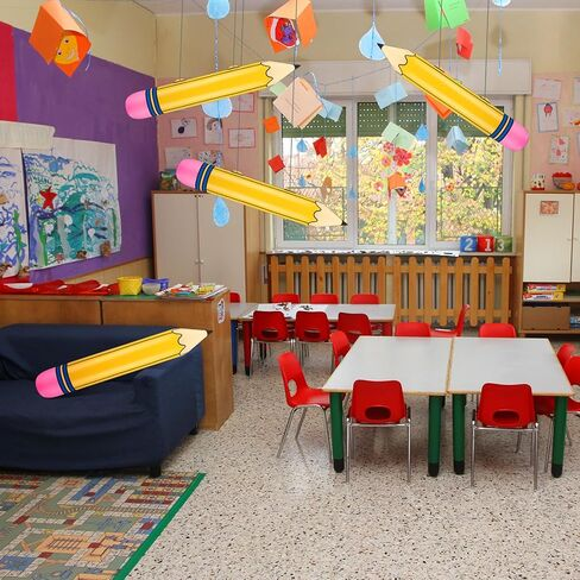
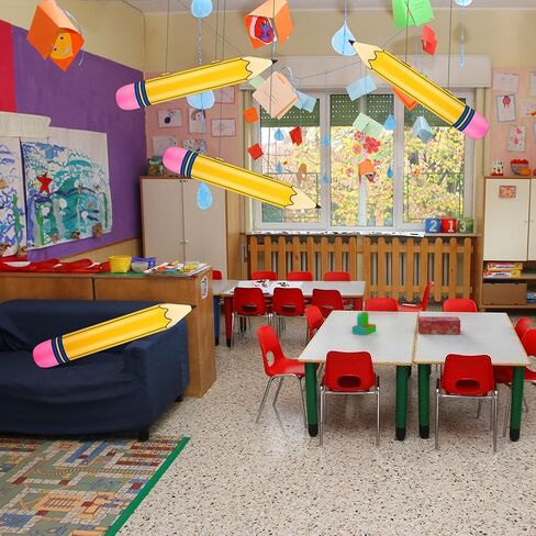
+ tissue box (438, 325)
+ toy blocks (365, 321)
